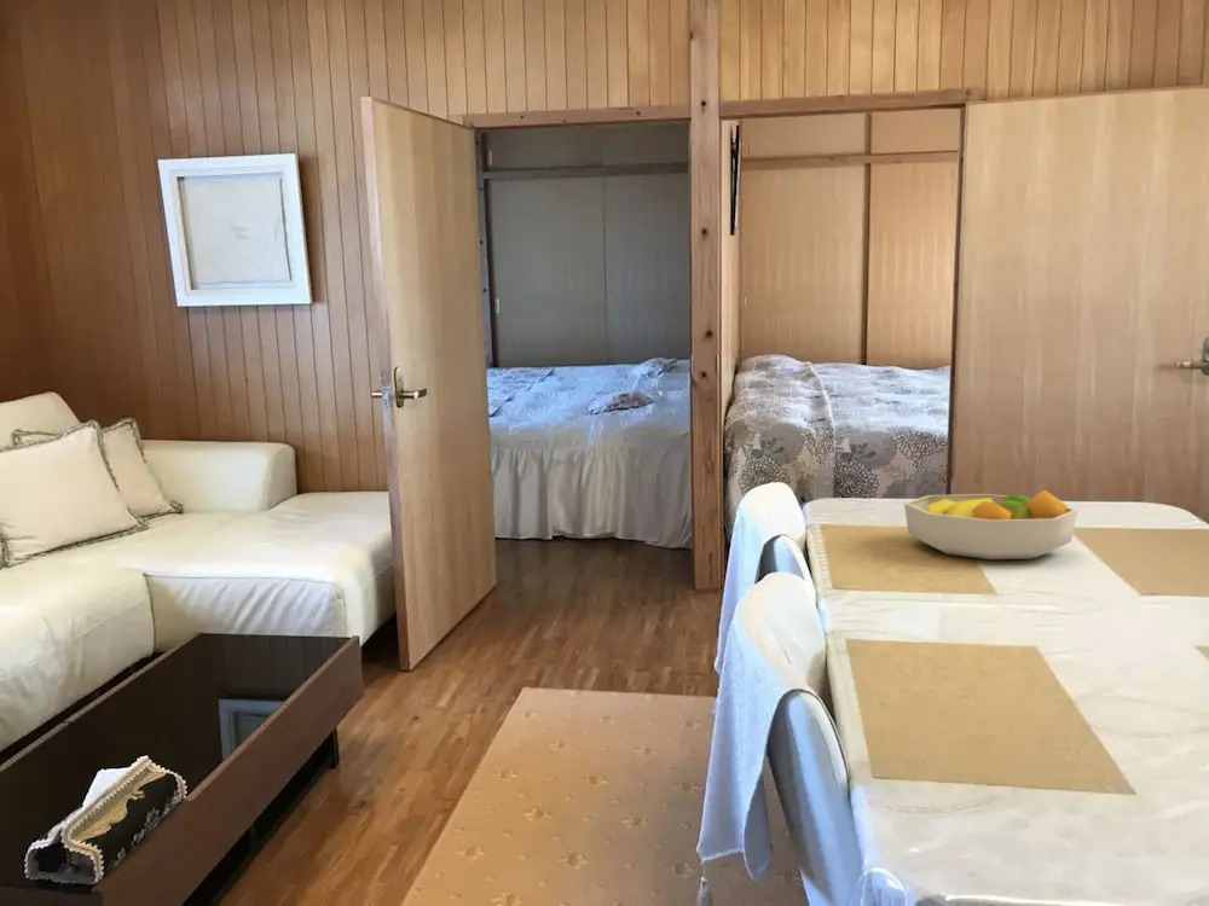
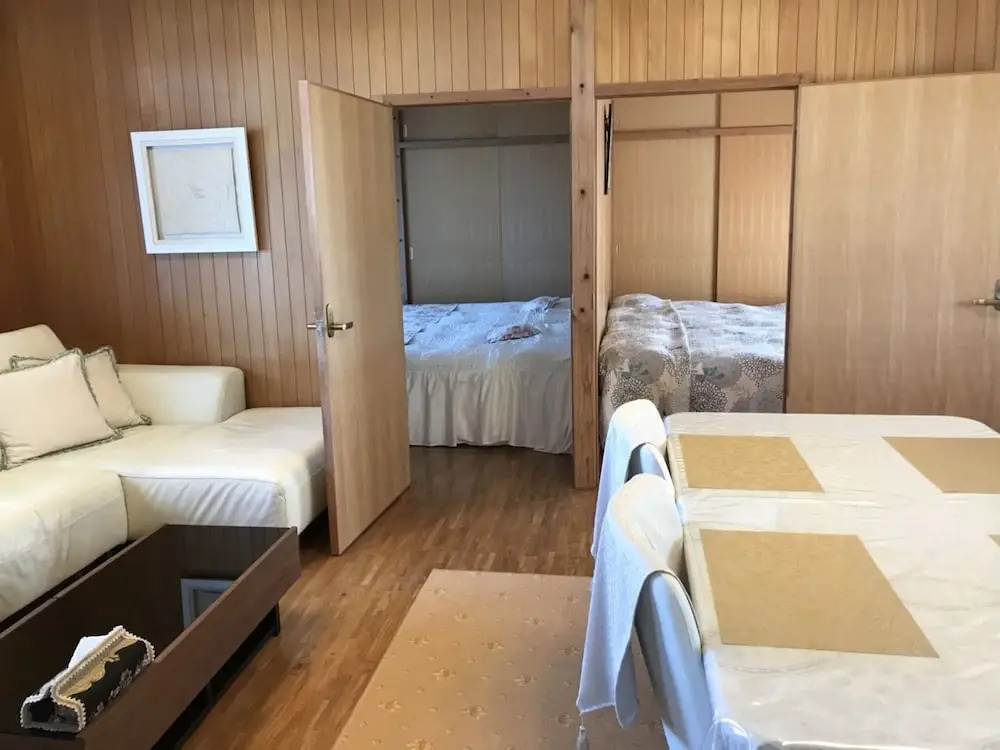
- fruit bowl (988, 517)
